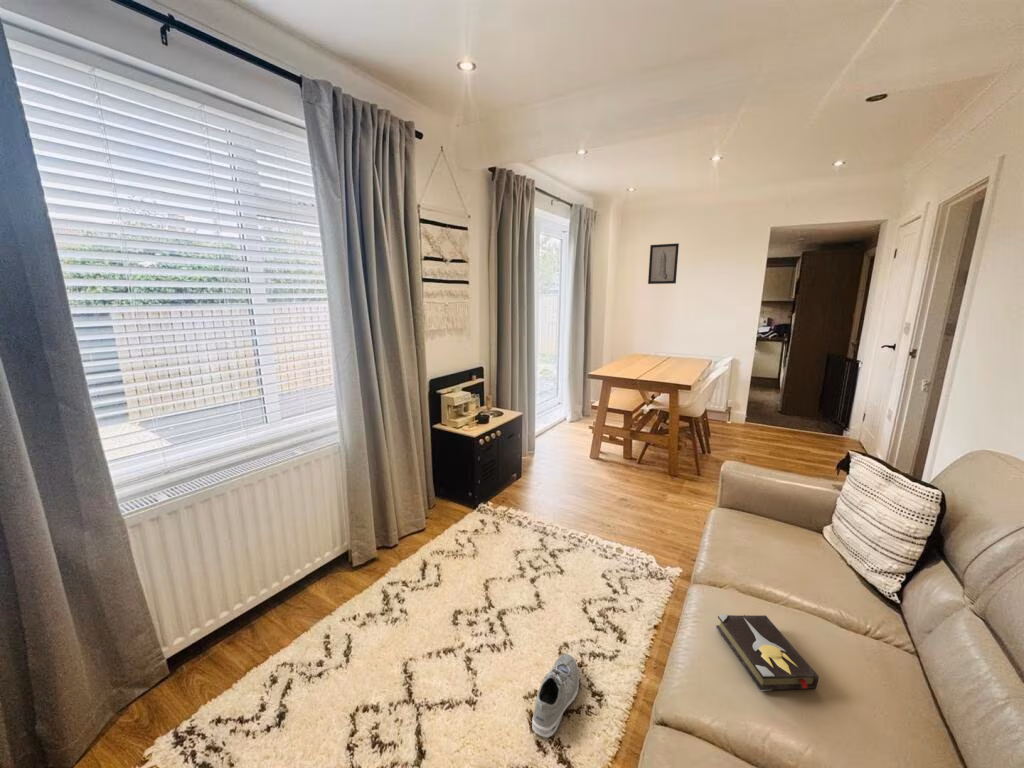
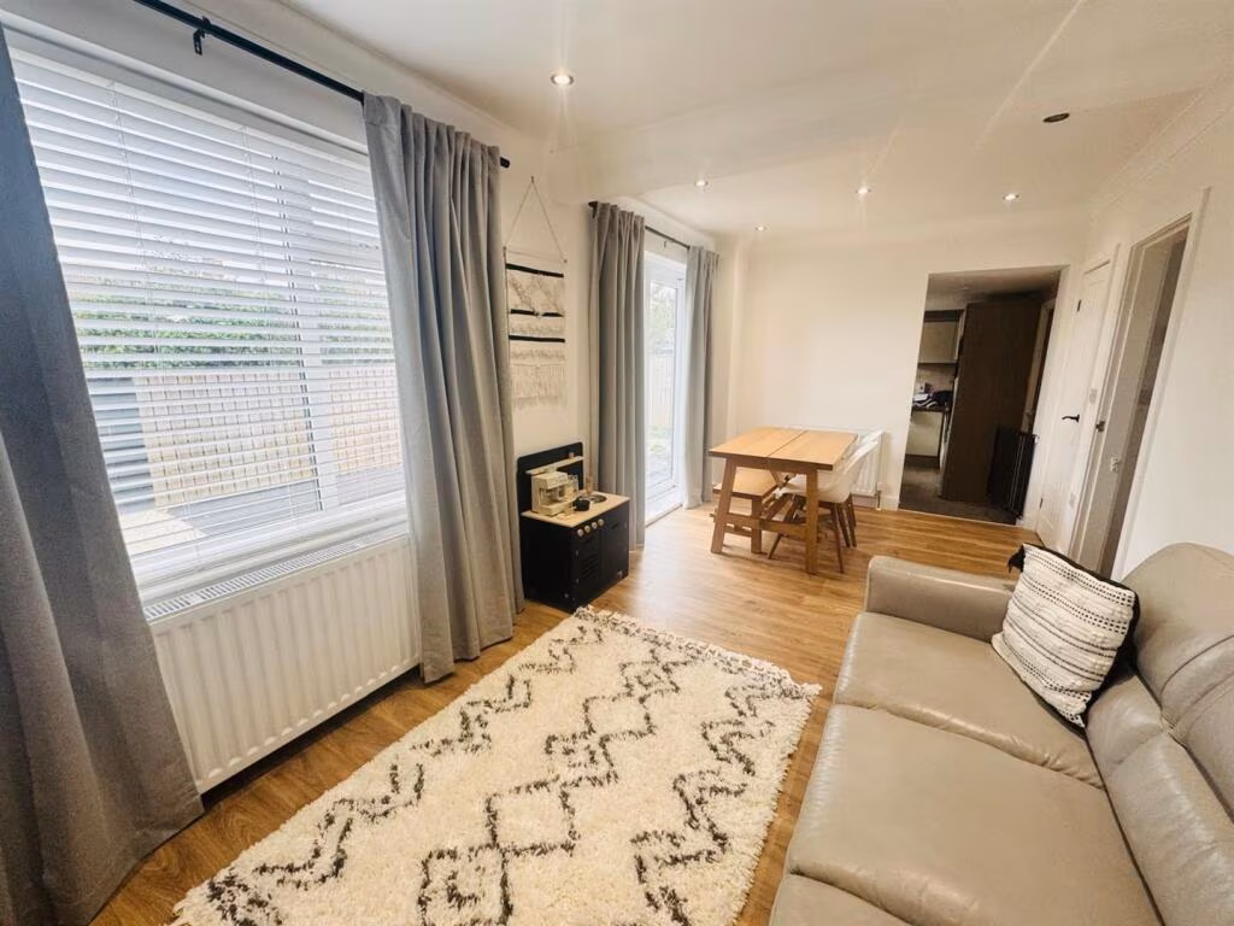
- wall art (663, 264)
- sneaker (558, 686)
- hardback book (763, 648)
